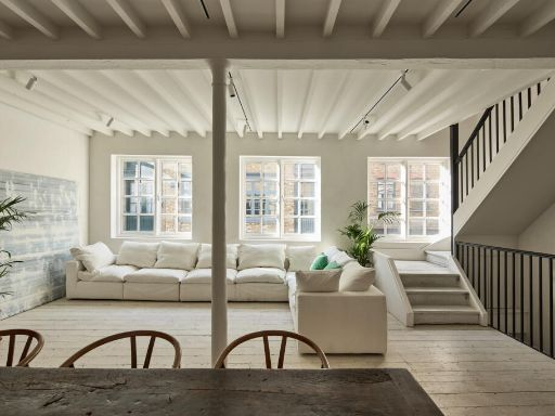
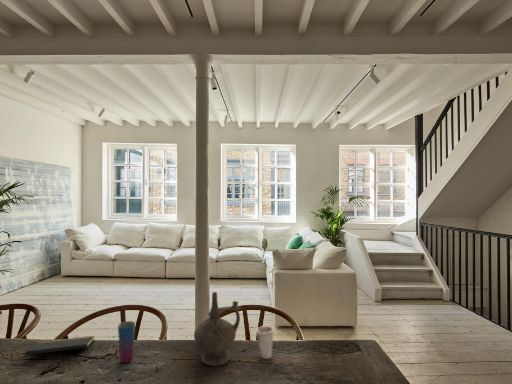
+ ceremonial vessel (217, 325)
+ cup (264, 342)
+ cup (126, 342)
+ notepad (62, 344)
